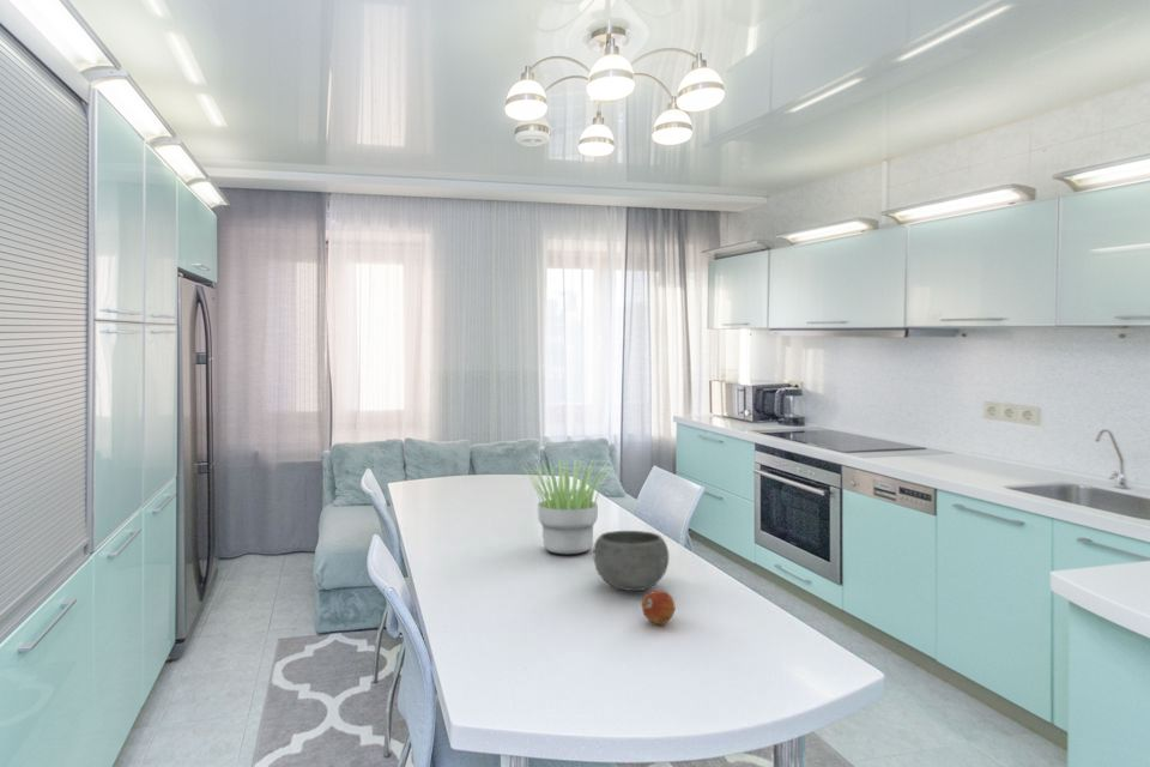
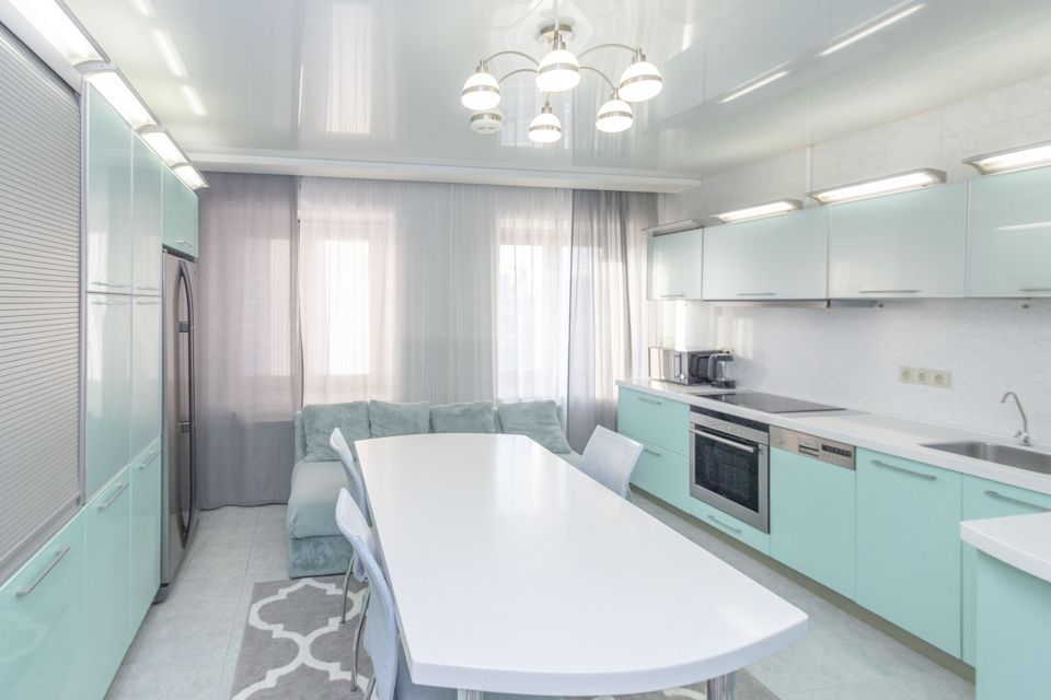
- bowl (630, 562)
- fruit (658, 608)
- potted plant (568, 506)
